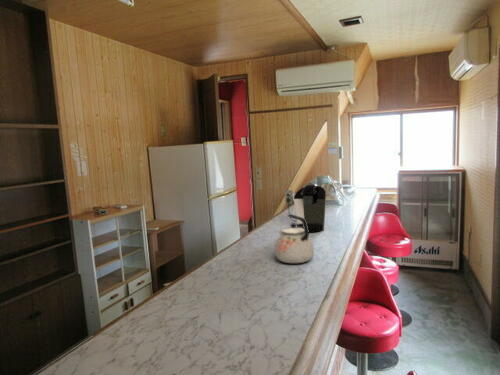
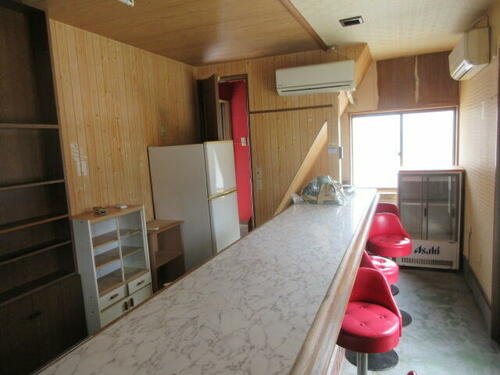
- kettle (293, 237)
- coffee maker (302, 206)
